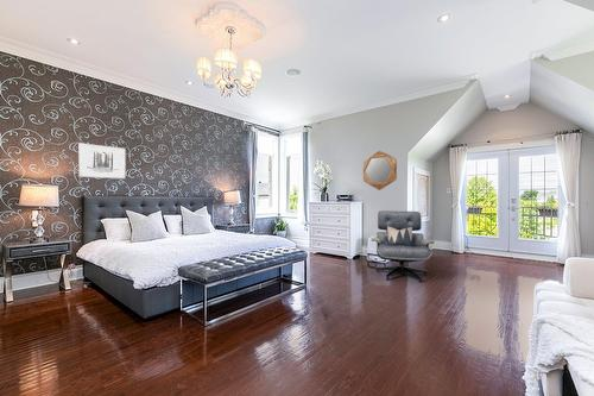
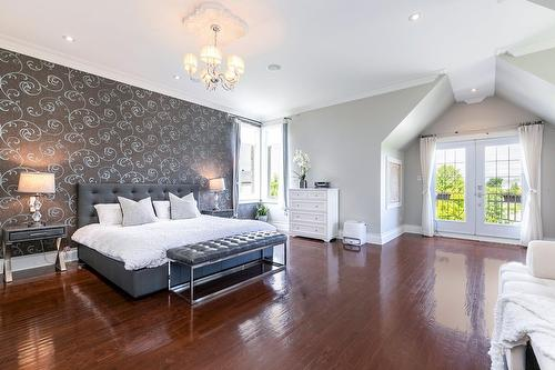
- lounge chair (400, 243)
- home mirror (378, 170)
- wall art (102, 162)
